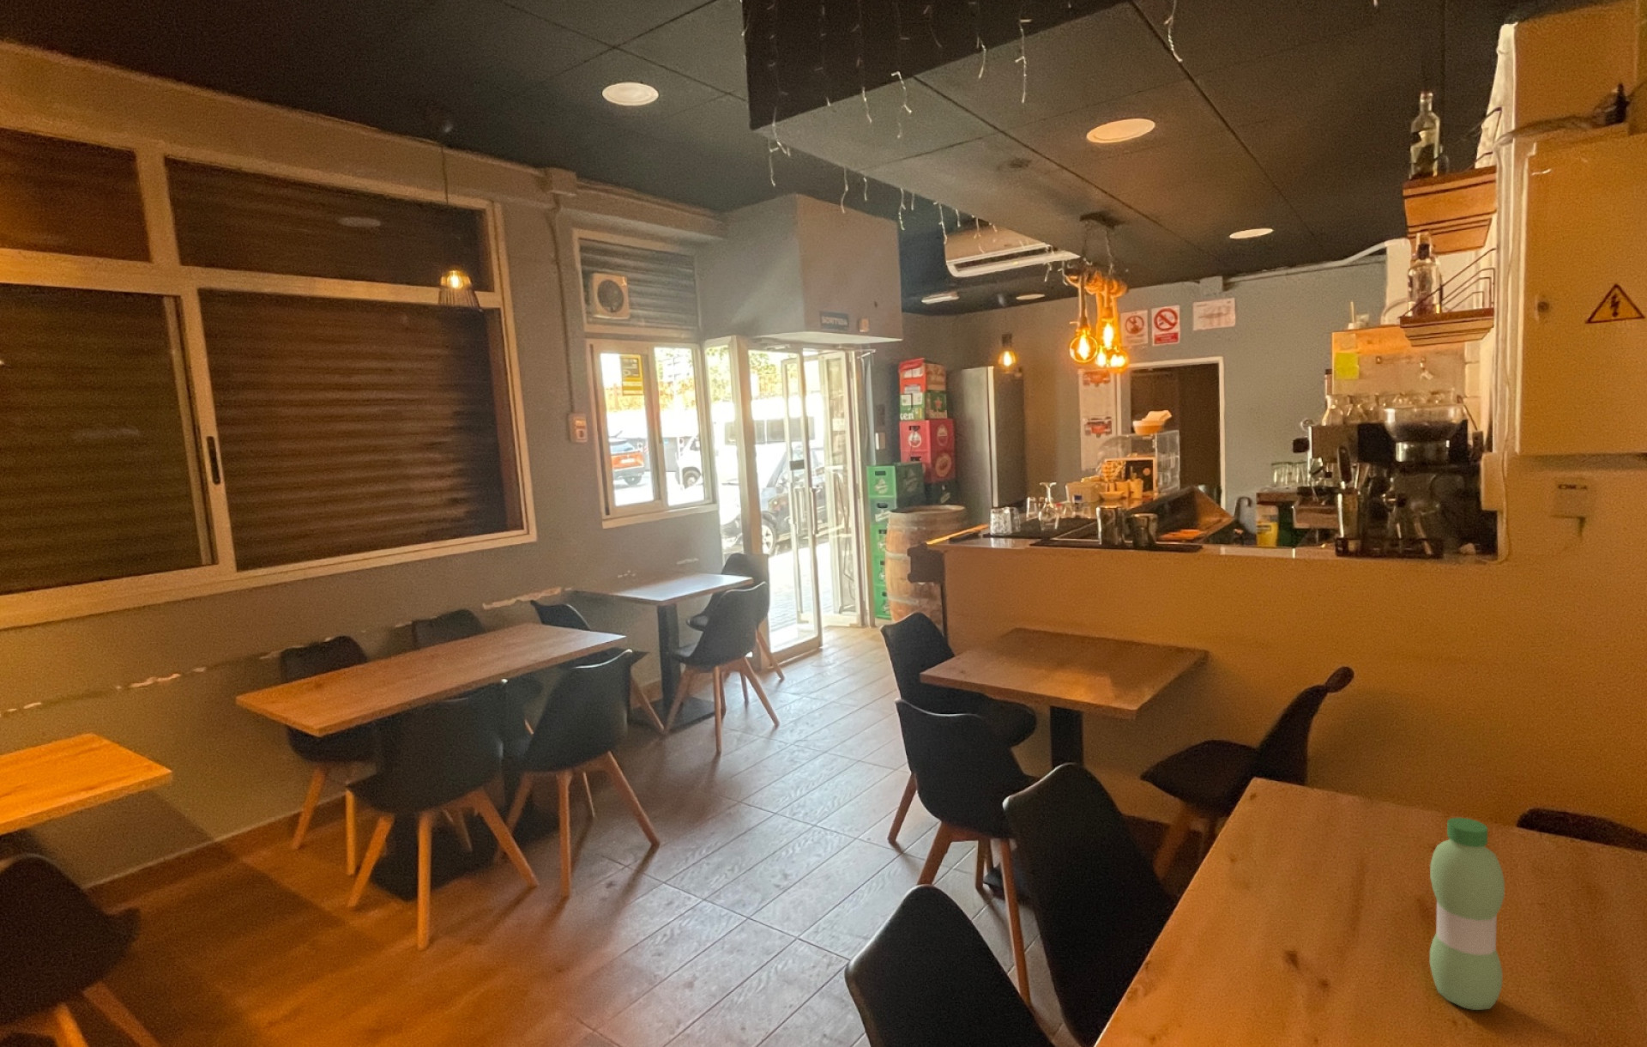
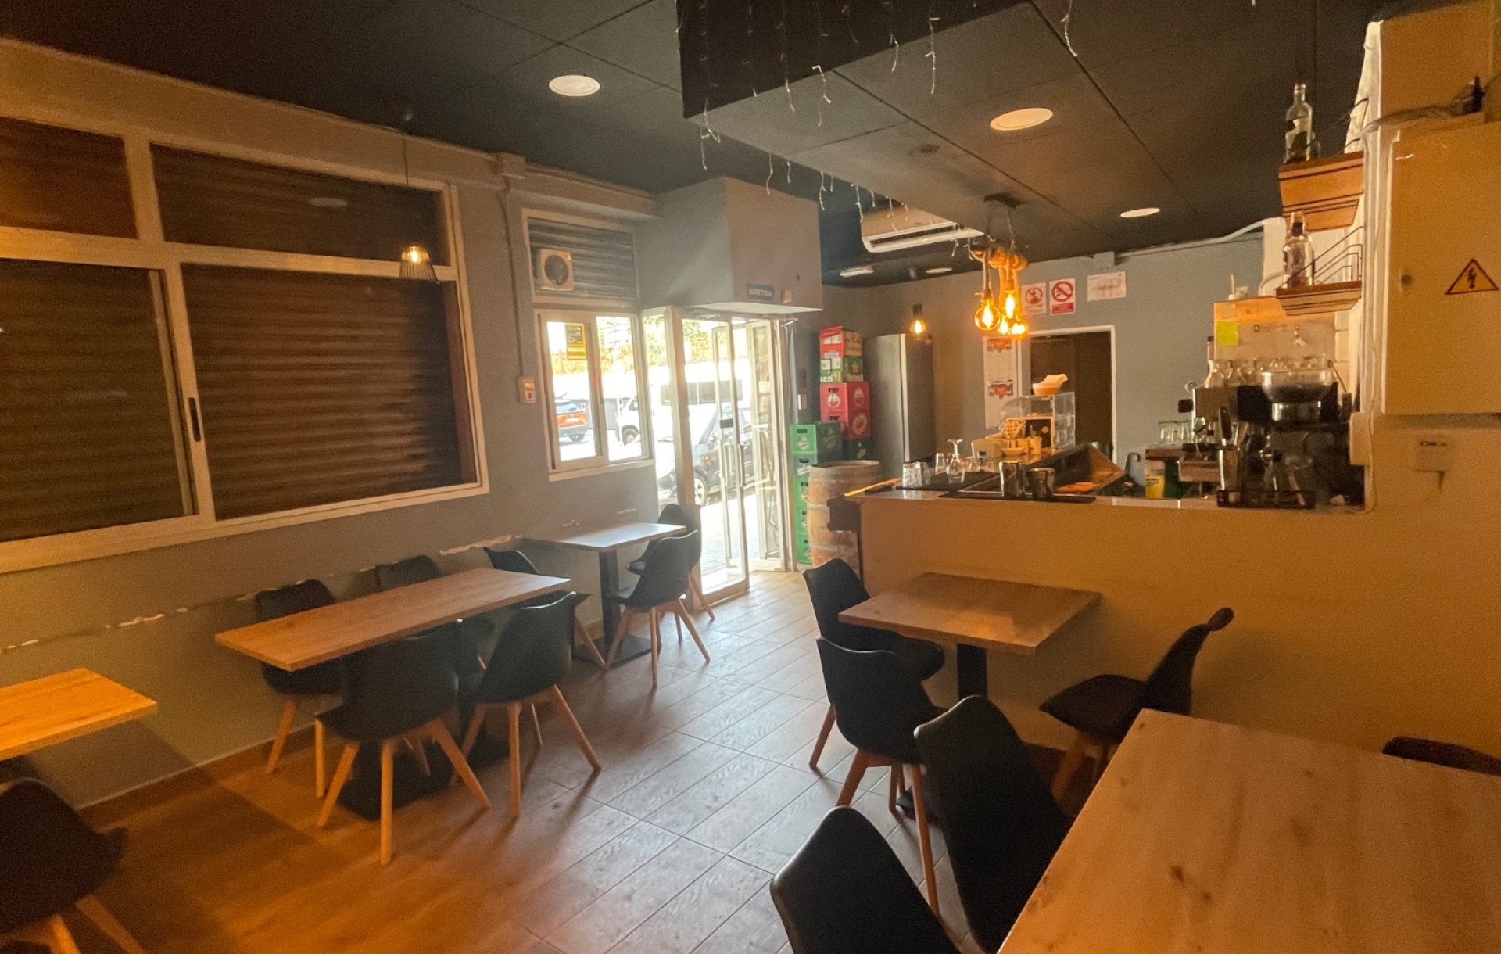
- water bottle (1466, 911)
